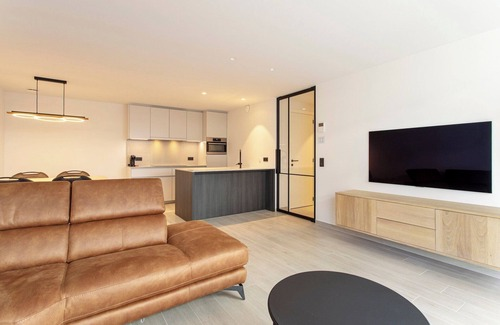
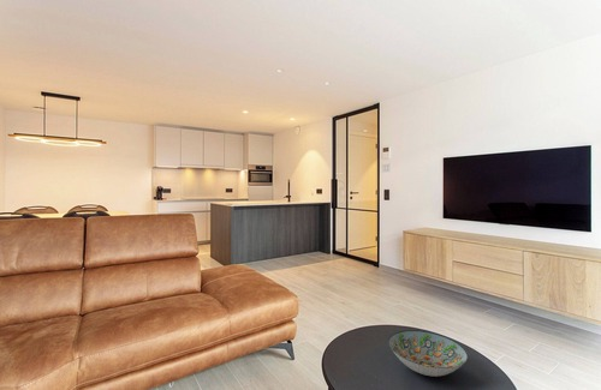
+ decorative bowl (426, 358)
